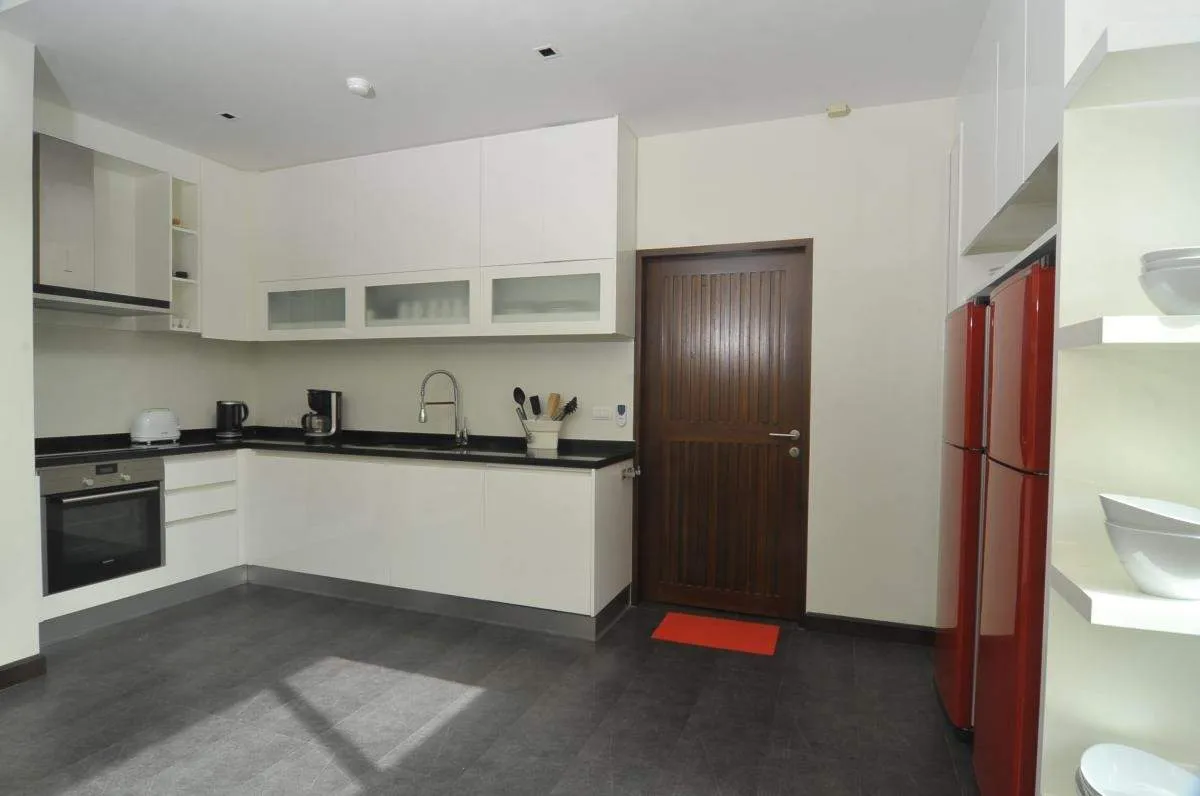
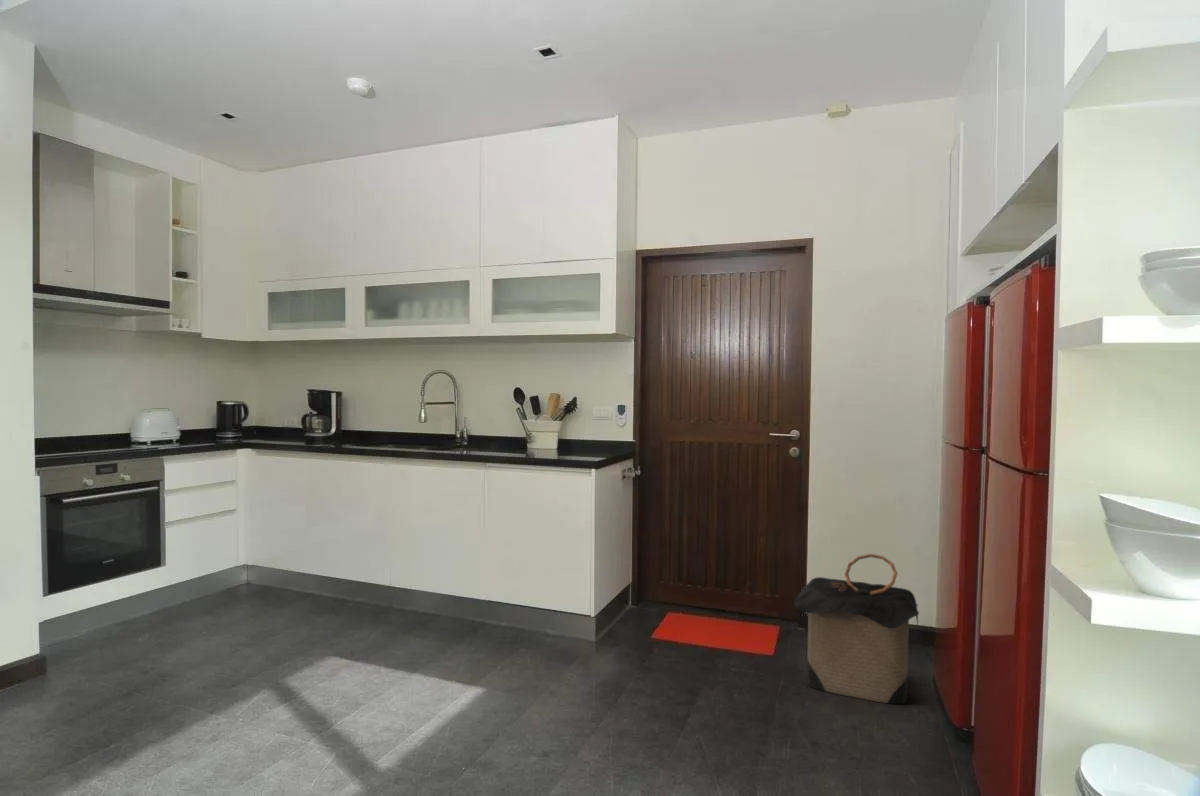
+ laundry hamper (854, 622)
